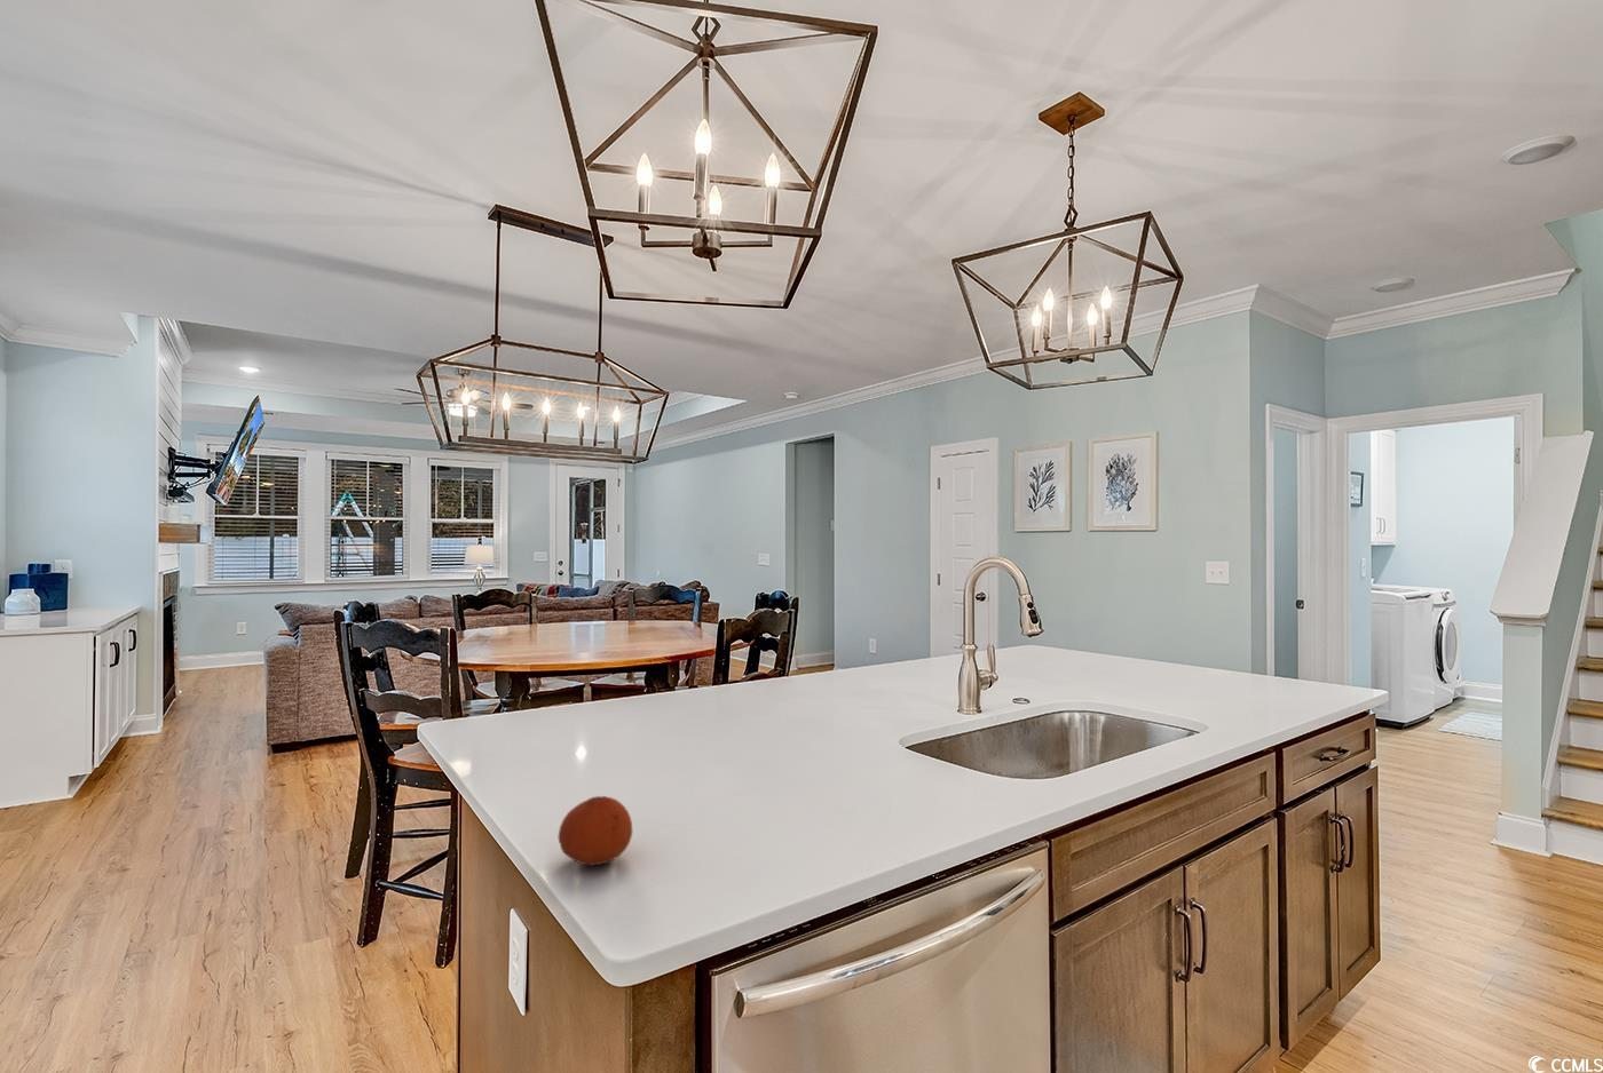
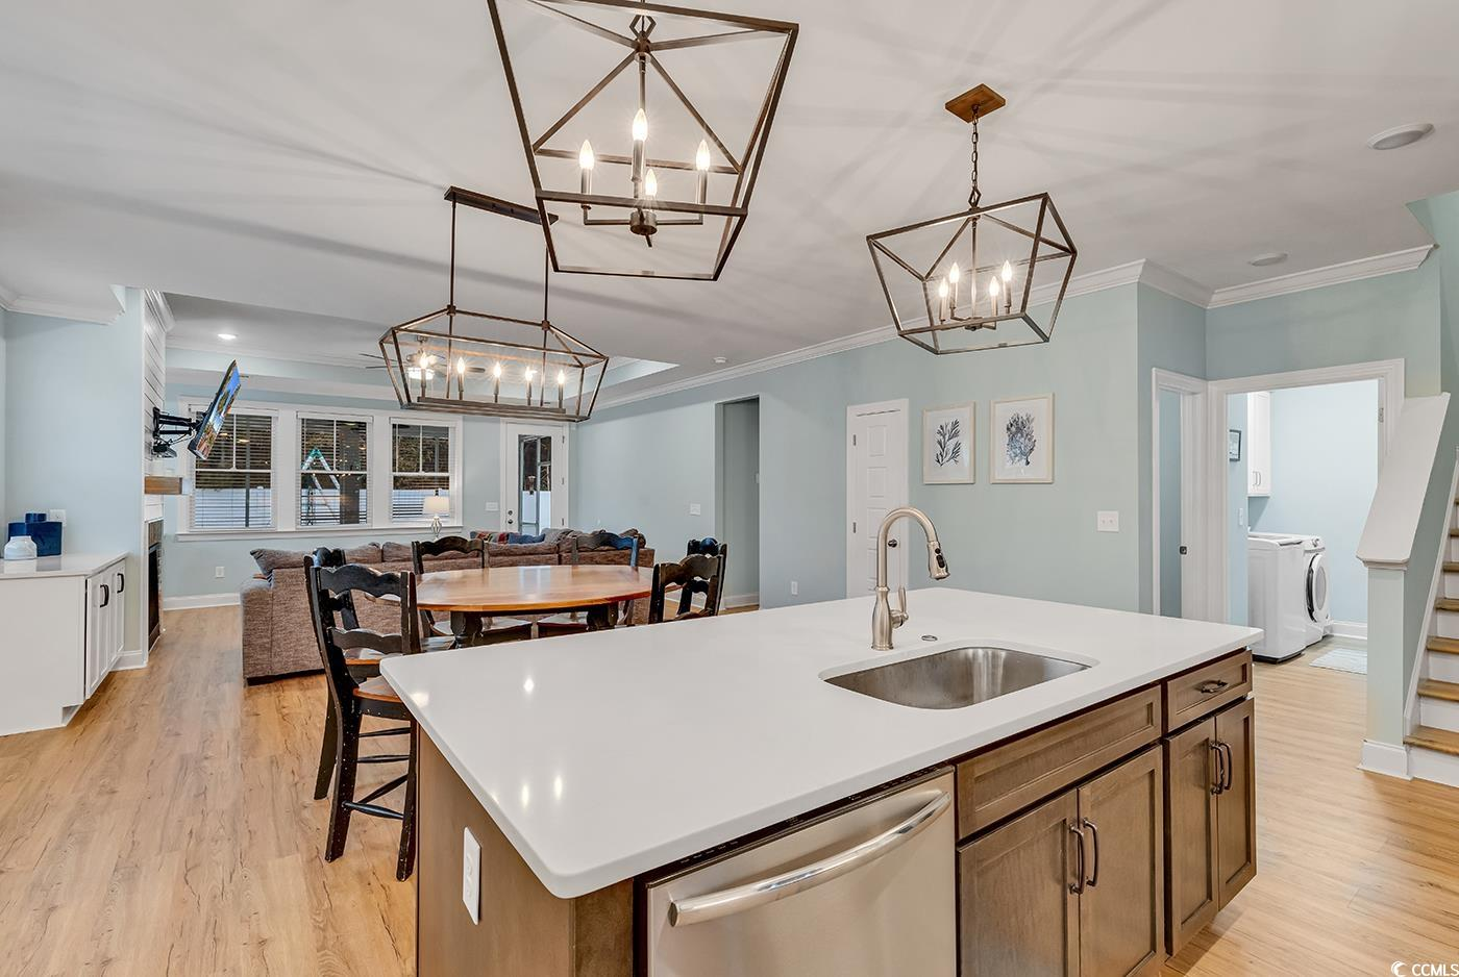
- fruit (594, 829)
